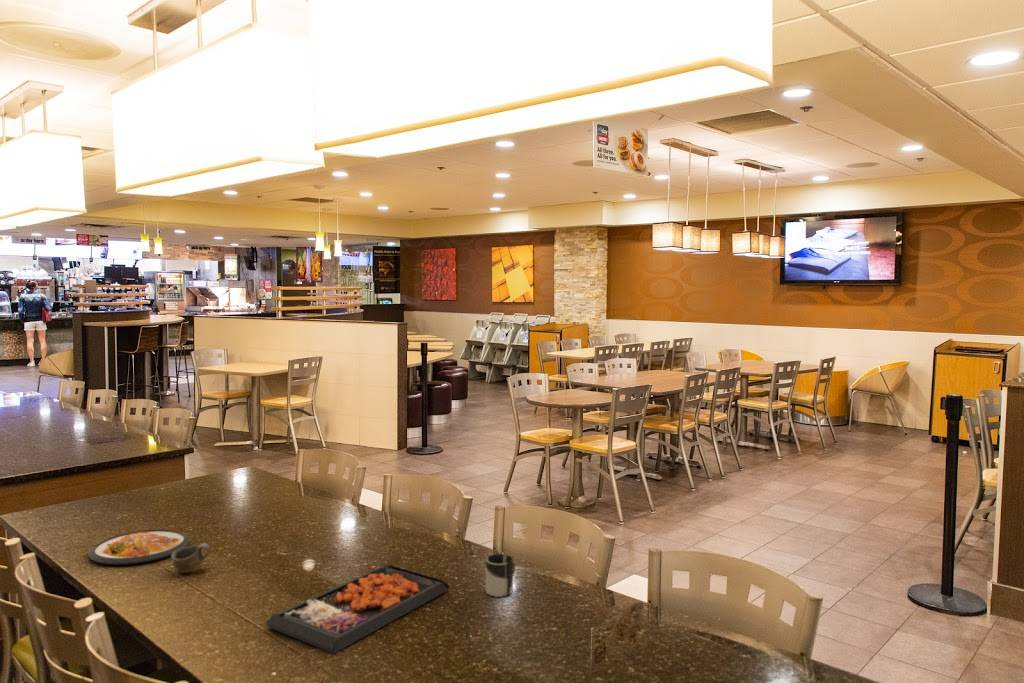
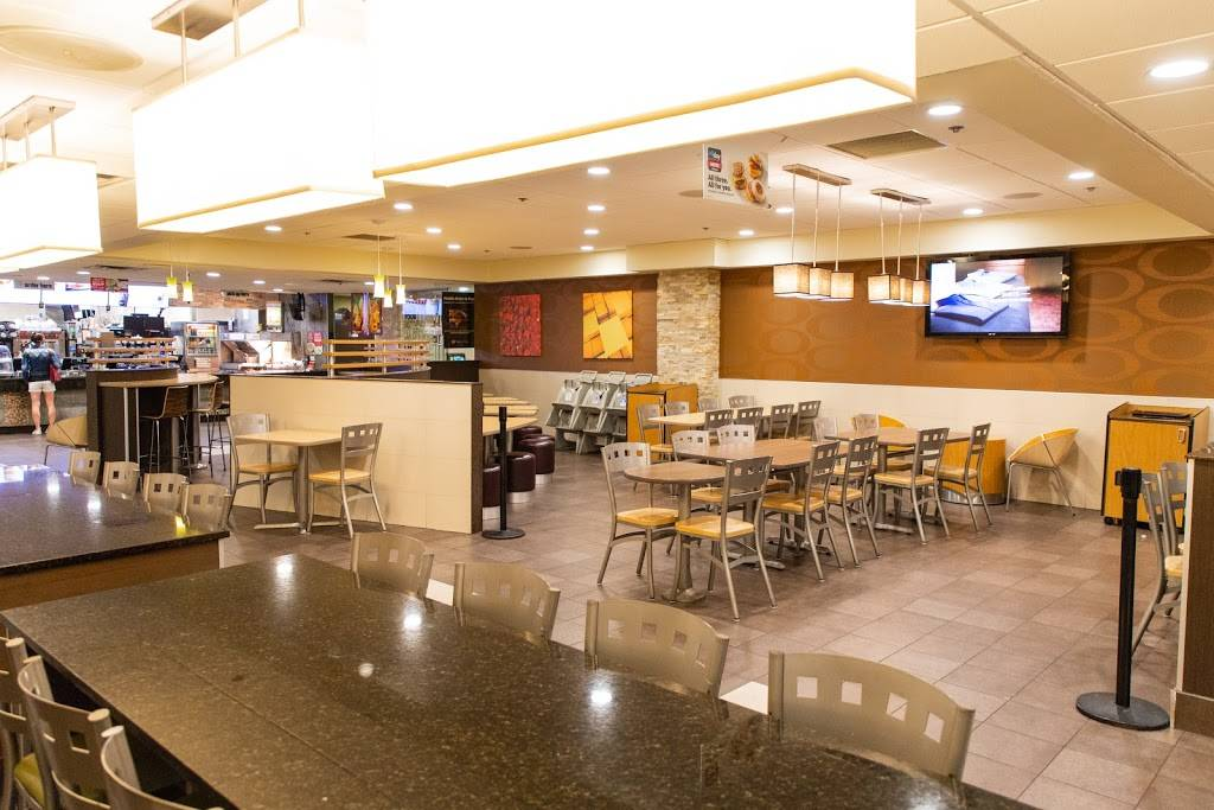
- dish (140, 544)
- food tray (363, 598)
- cup (189, 557)
- cup (502, 574)
